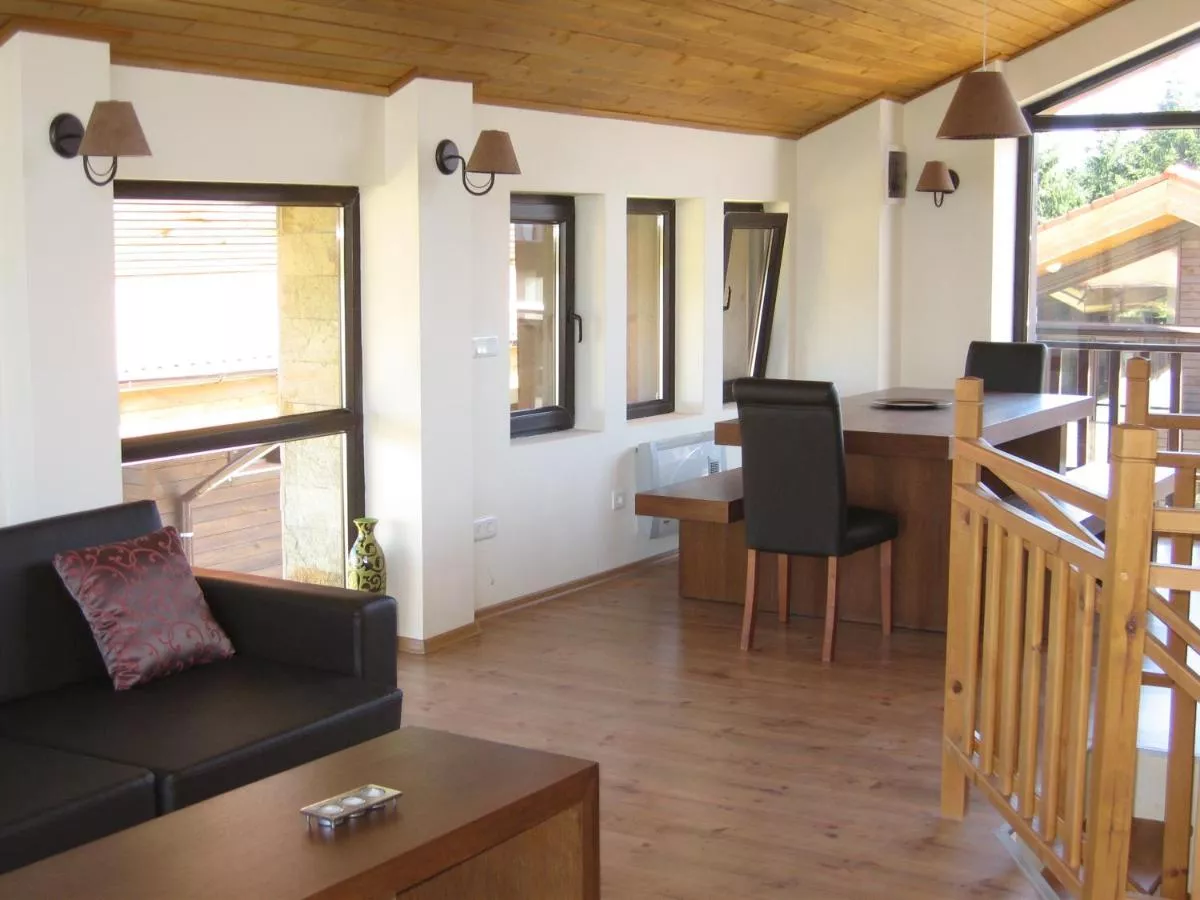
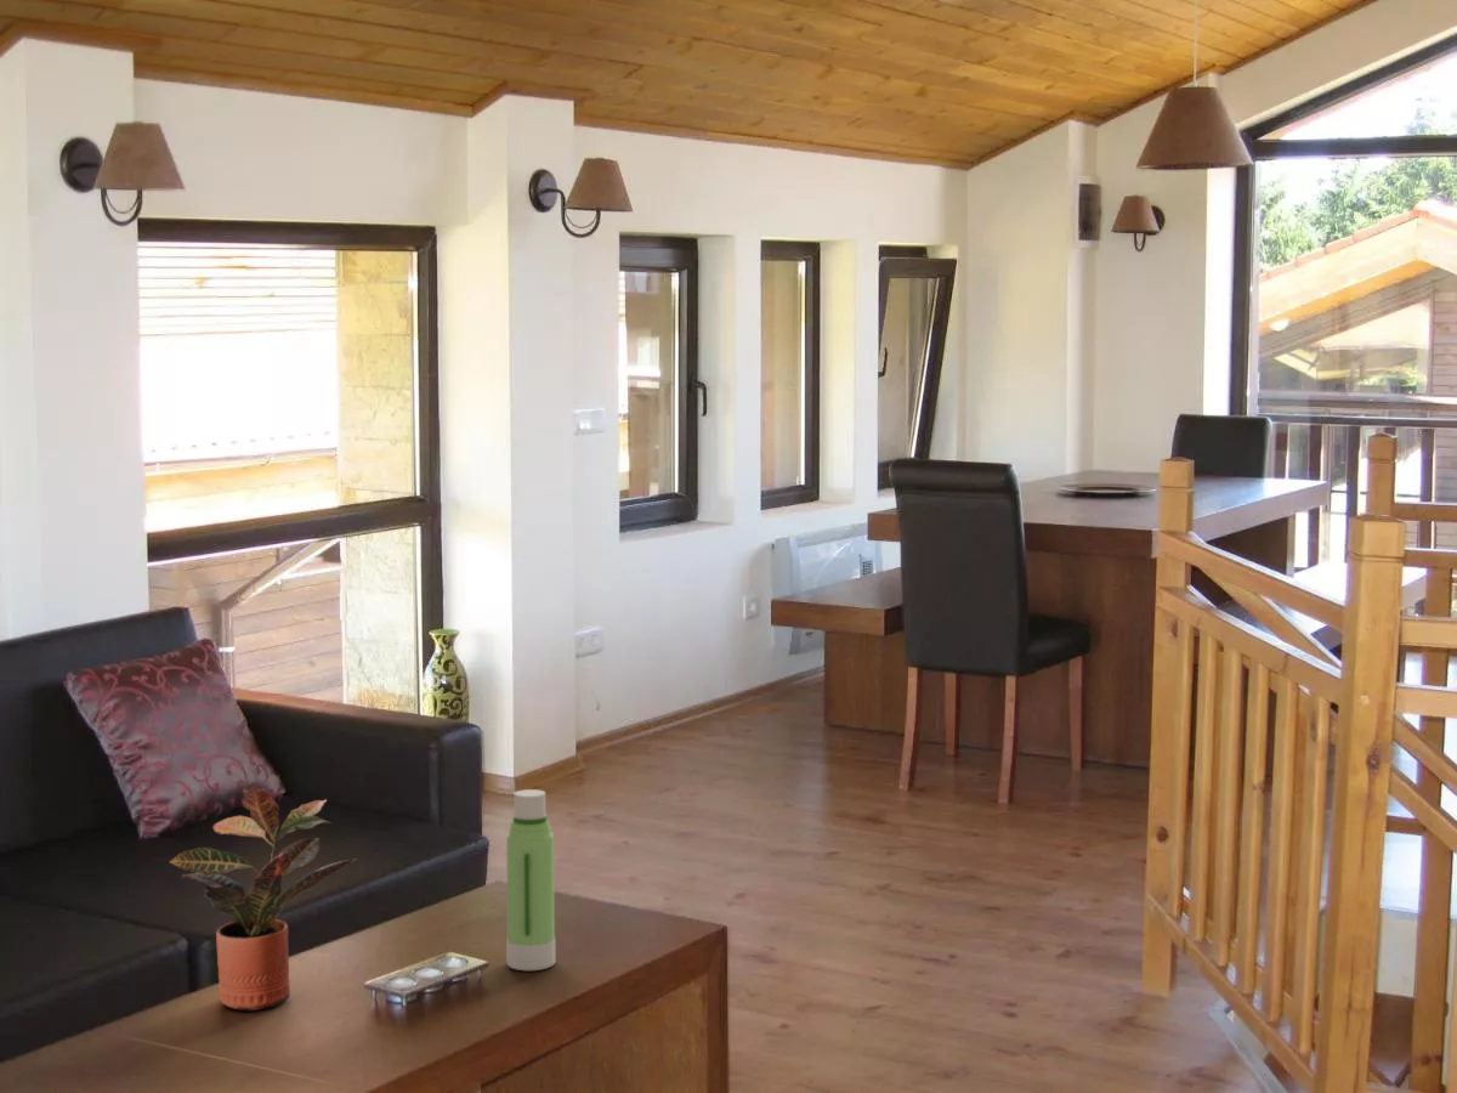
+ water bottle (528, 878)
+ potted plant (267, 883)
